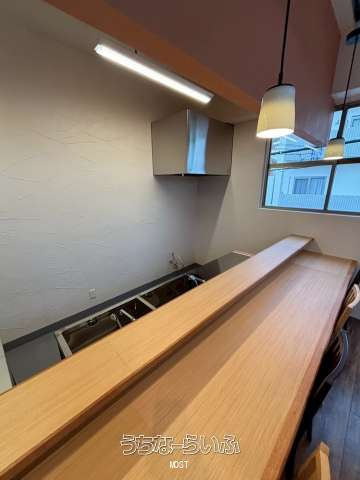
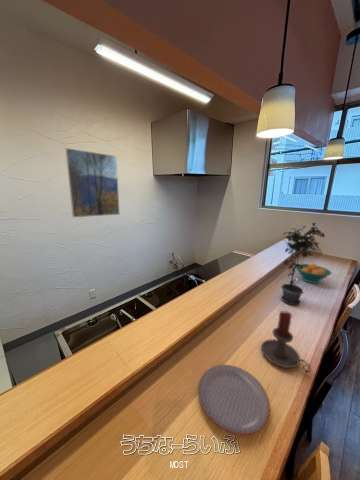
+ candle holder (287, 337)
+ plate (232, 395)
+ fruit bowl (312, 272)
+ potted plant (296, 264)
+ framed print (95, 185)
